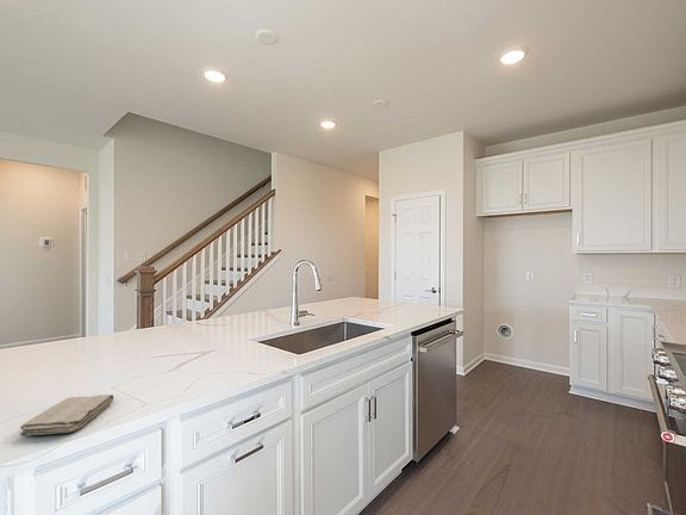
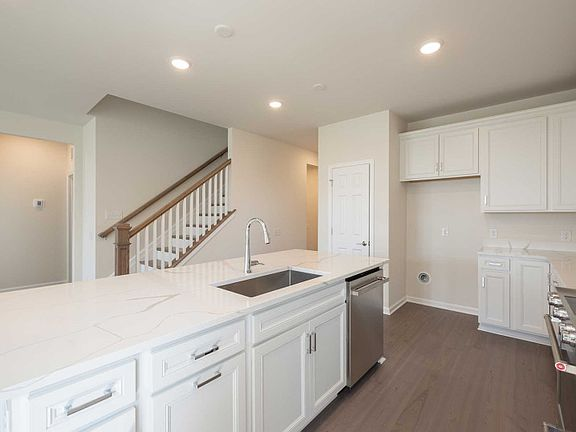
- washcloth (70, 411)
